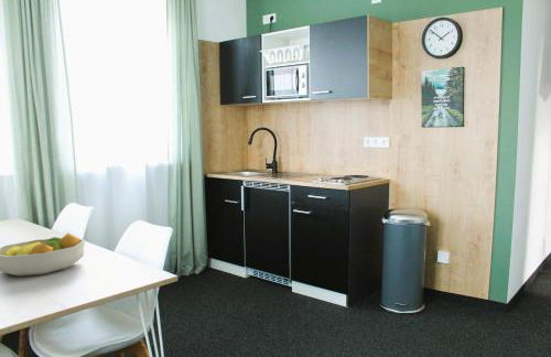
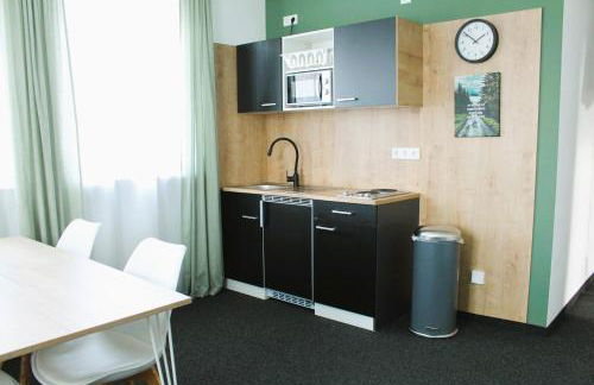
- fruit bowl (40, 251)
